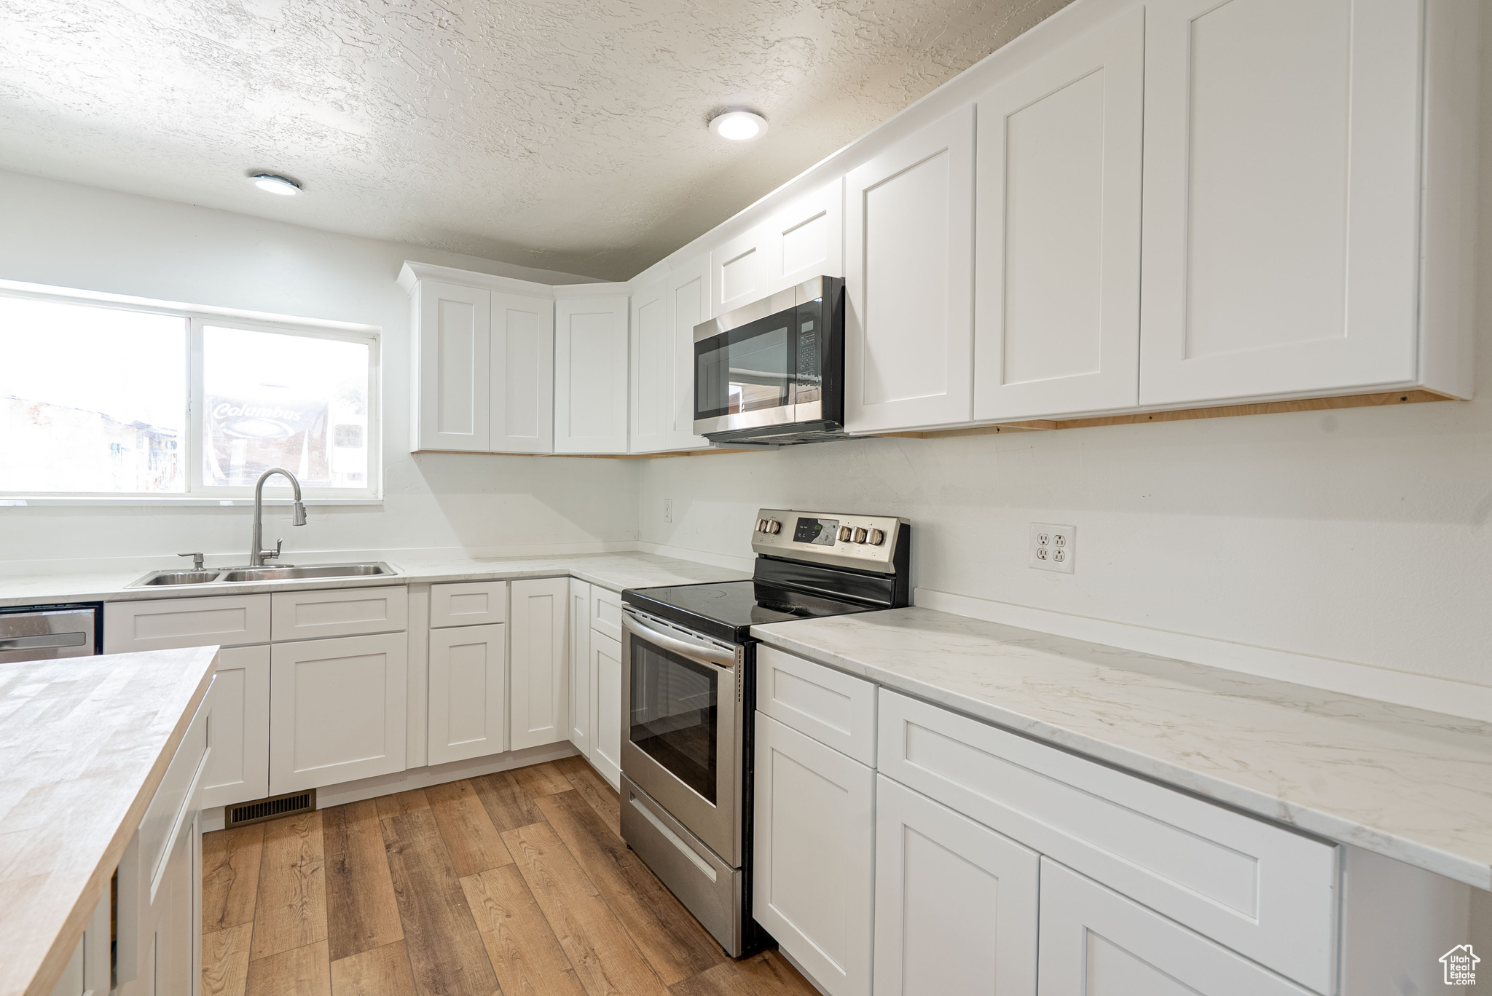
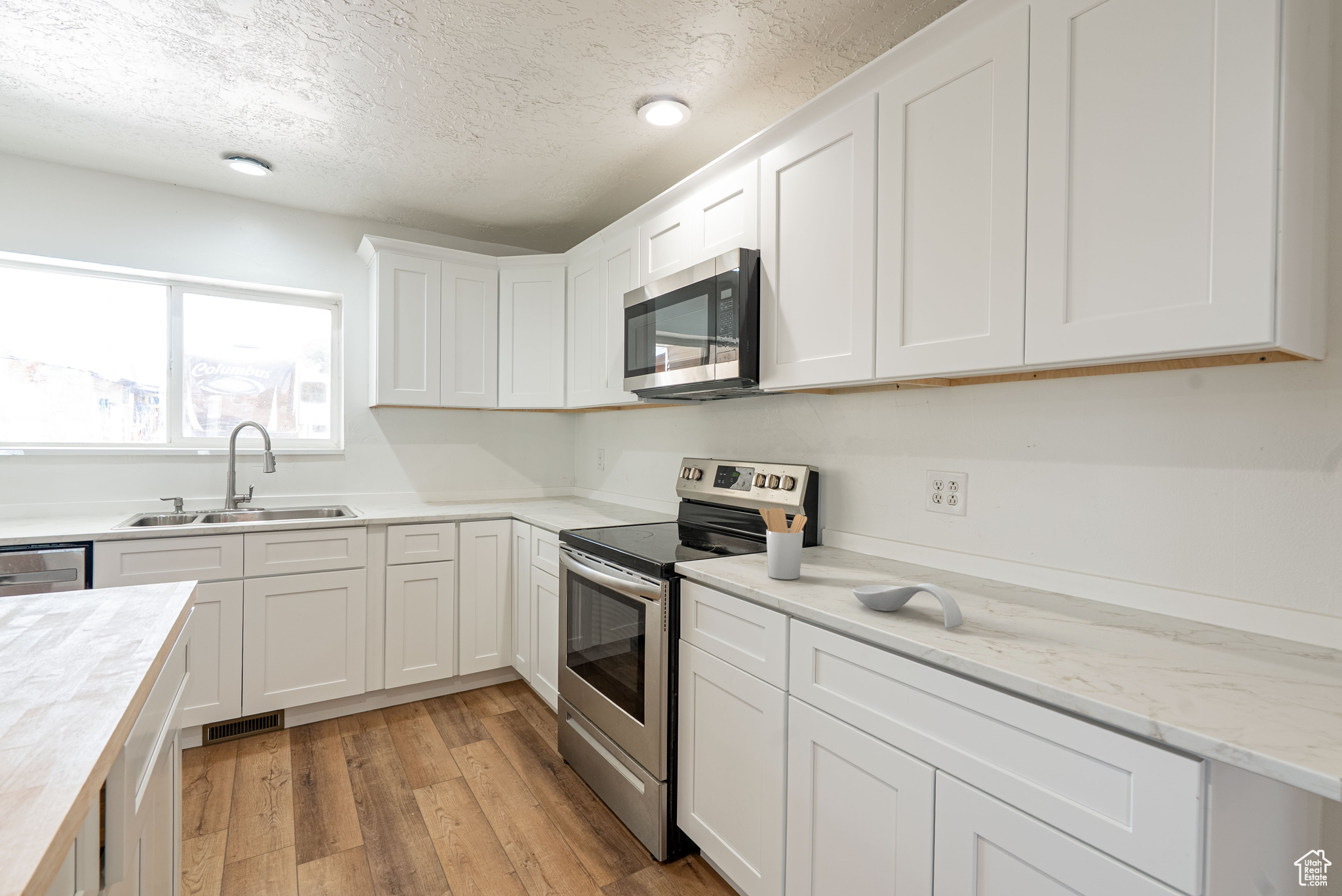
+ utensil holder (780, 540)
+ spoon rest (905, 597)
